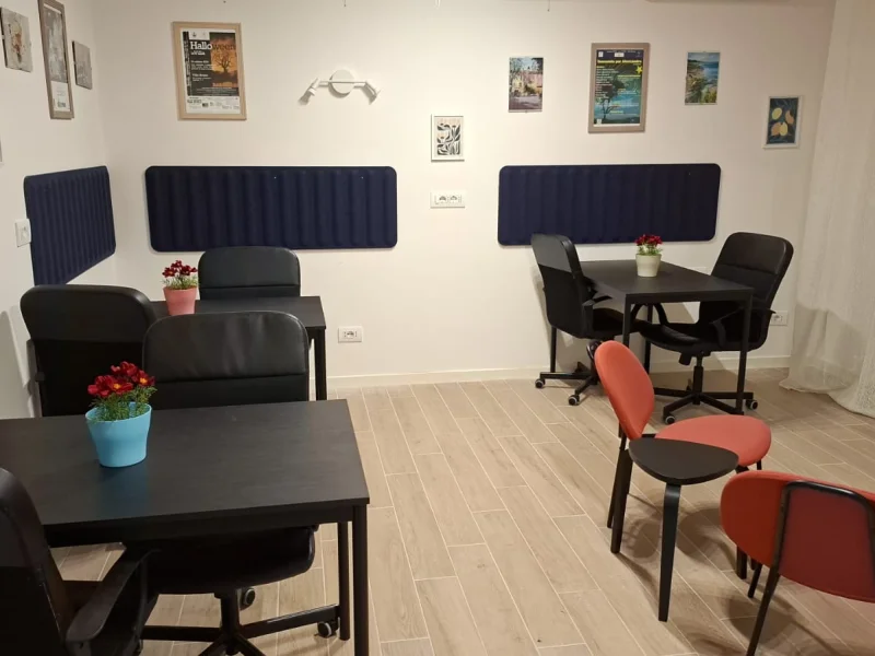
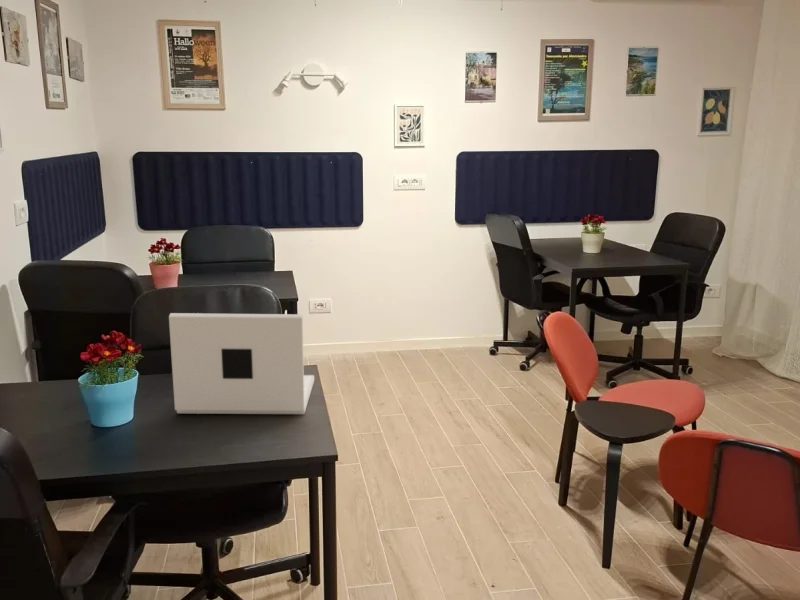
+ laptop (247, 350)
